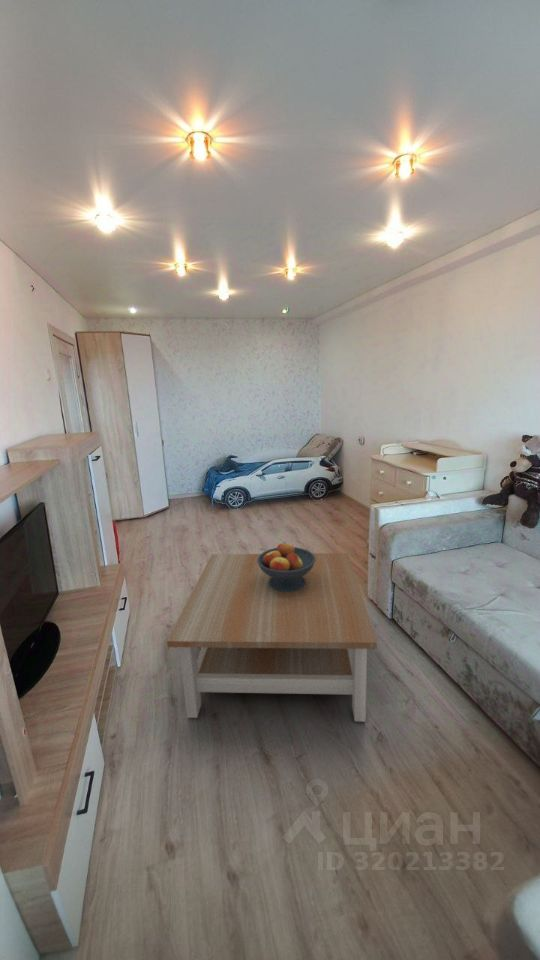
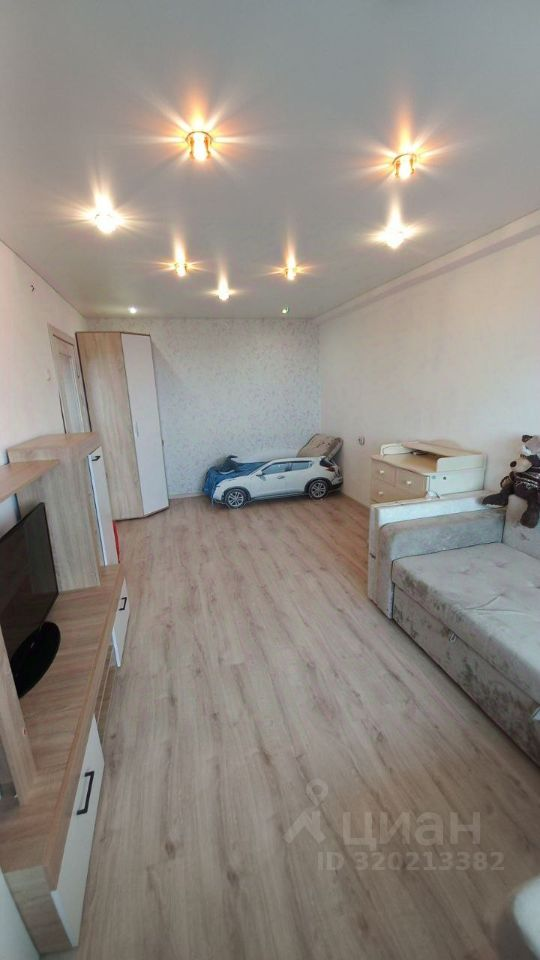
- coffee table (276, 625)
- fruit bowl (286, 565)
